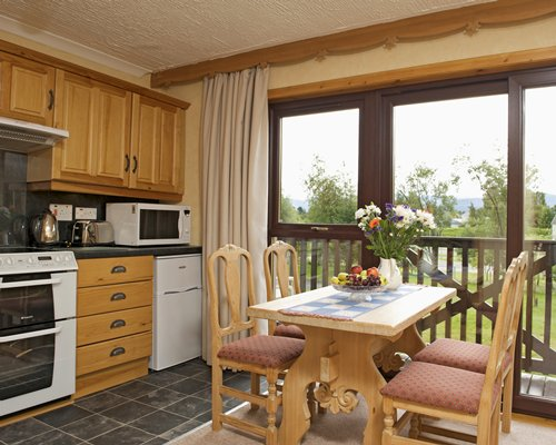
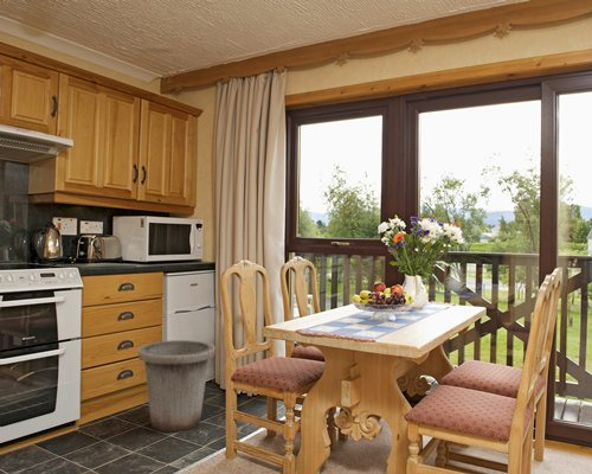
+ trash can (176, 385)
